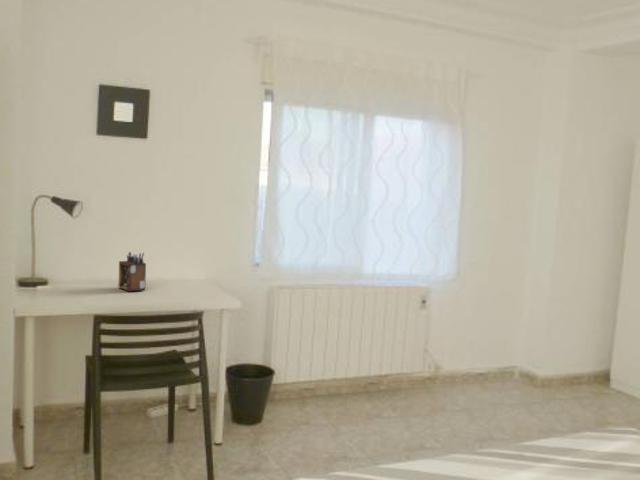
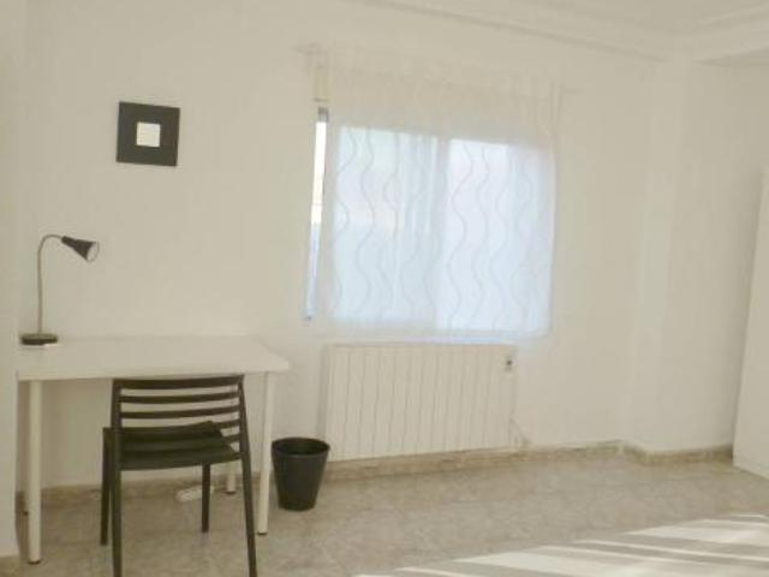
- desk organizer (132, 270)
